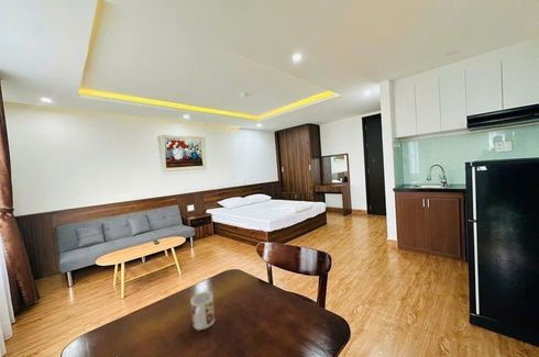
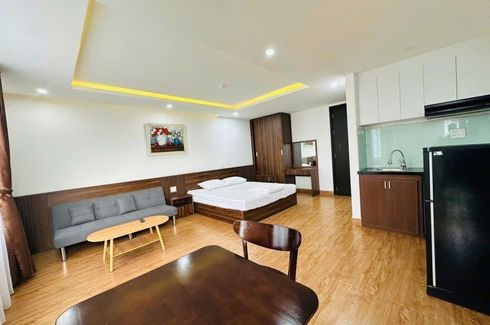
- mug (201, 312)
